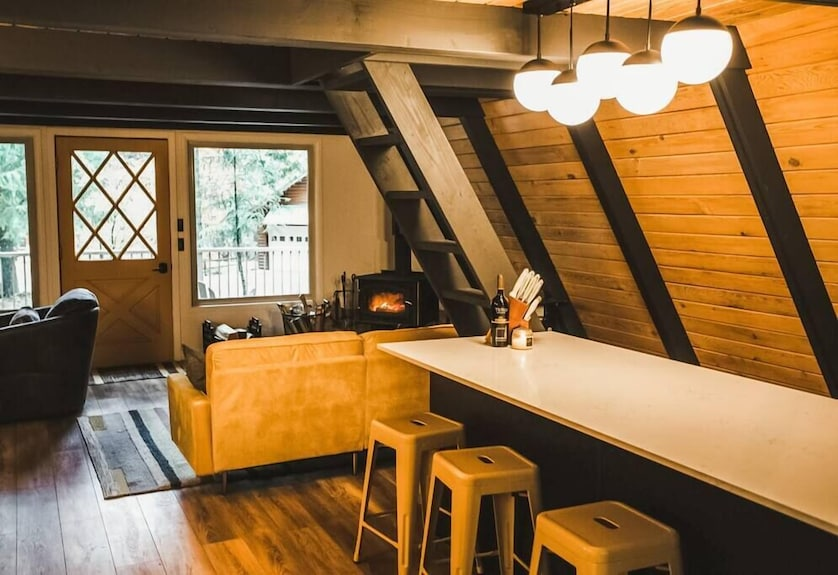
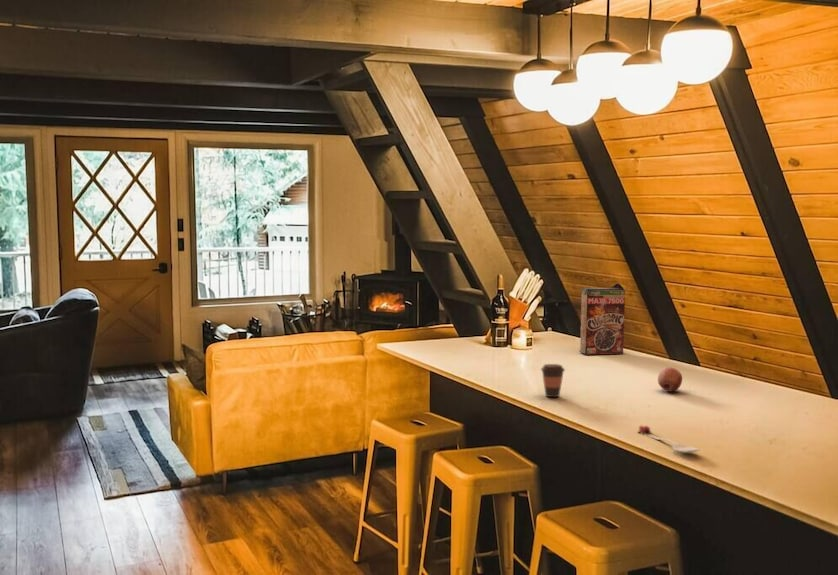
+ cereal box (602, 318)
+ fruit (669, 379)
+ coffee cup (552, 380)
+ spoon (666, 439)
